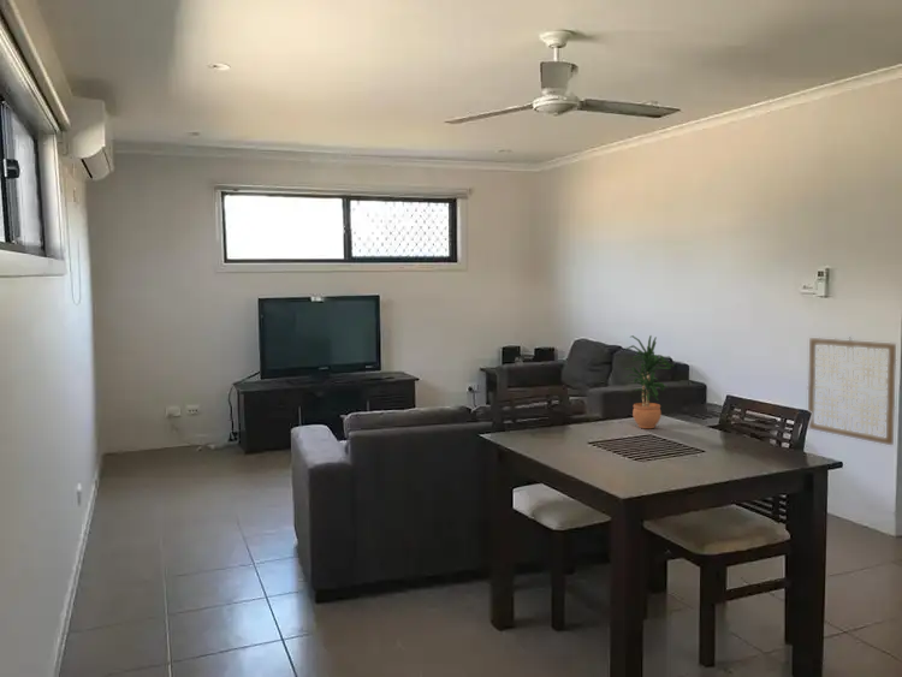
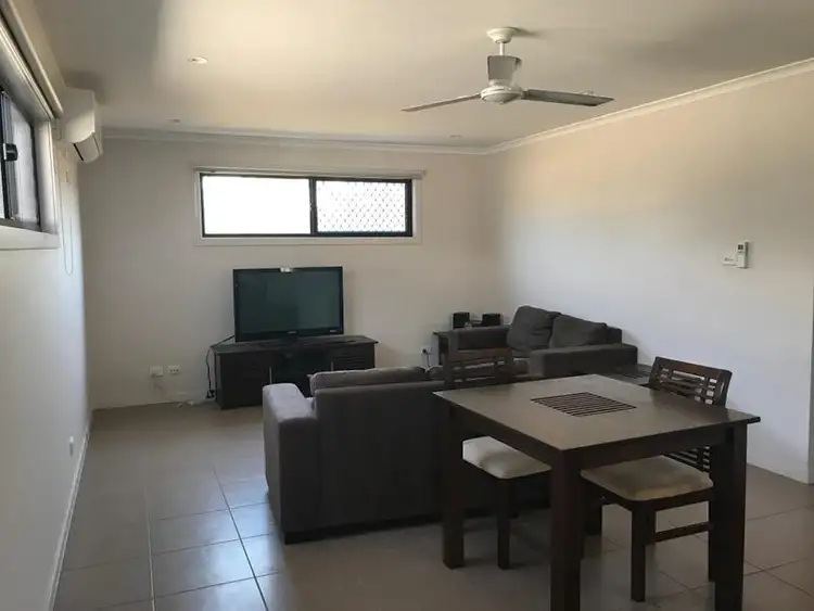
- potted plant (651, 381)
- wall art (850, 386)
